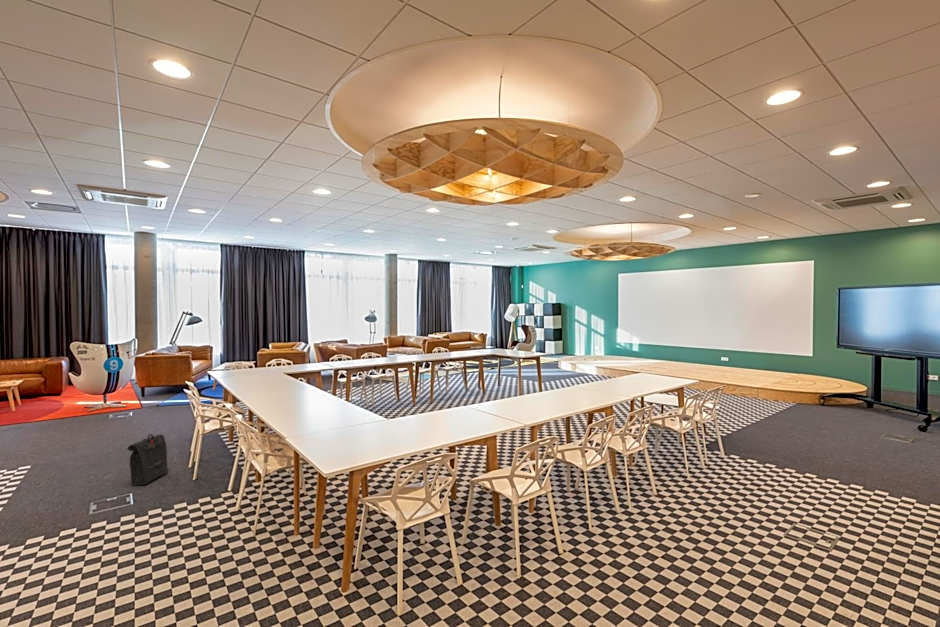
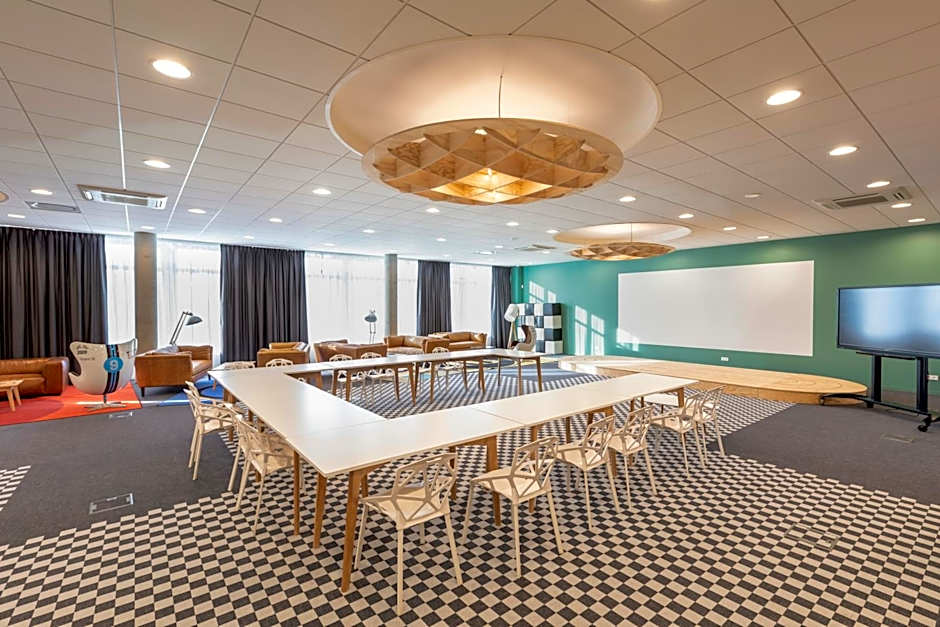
- backpack (149, 456)
